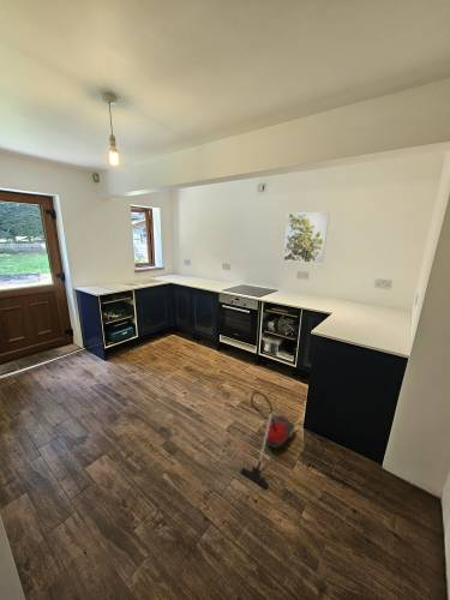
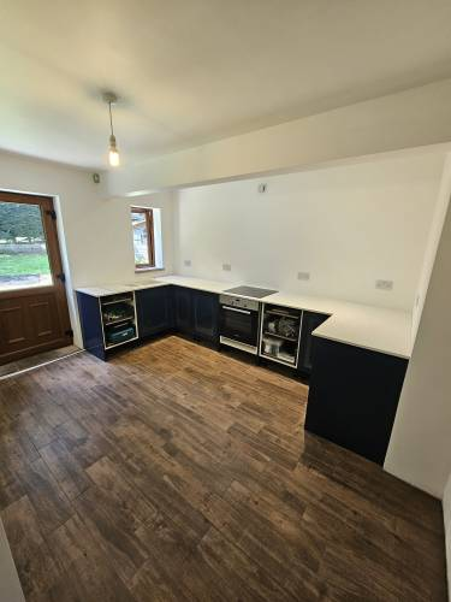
- vacuum cleaner (268, 421)
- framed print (305, 238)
